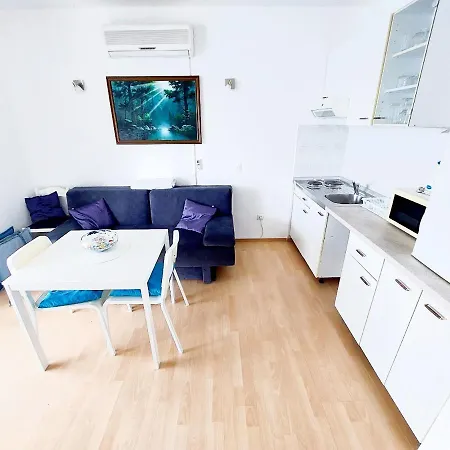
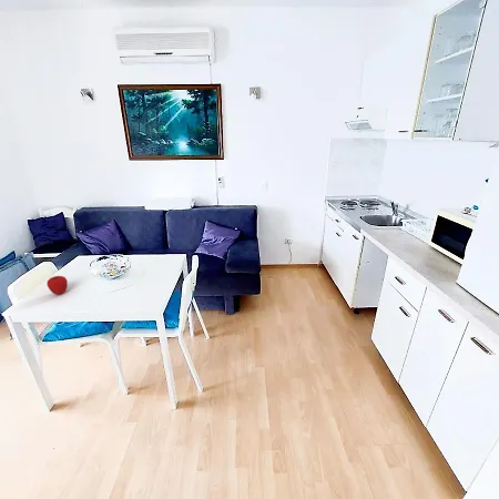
+ apple (58, 284)
